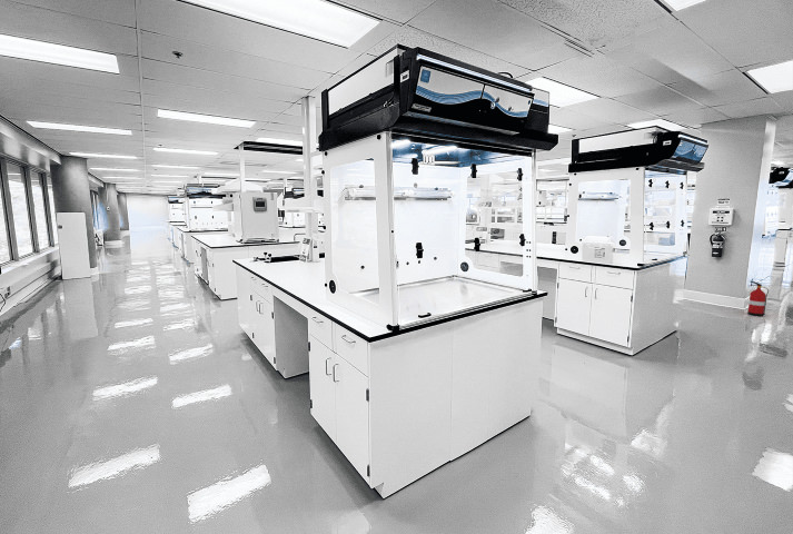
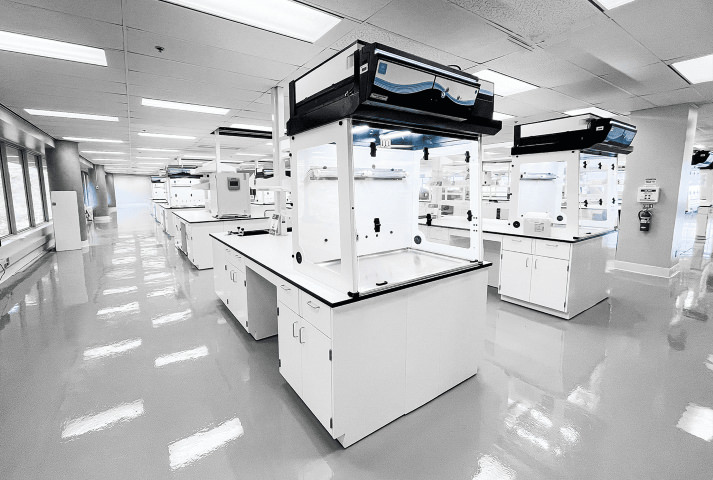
- fire extinguisher (756, 298)
